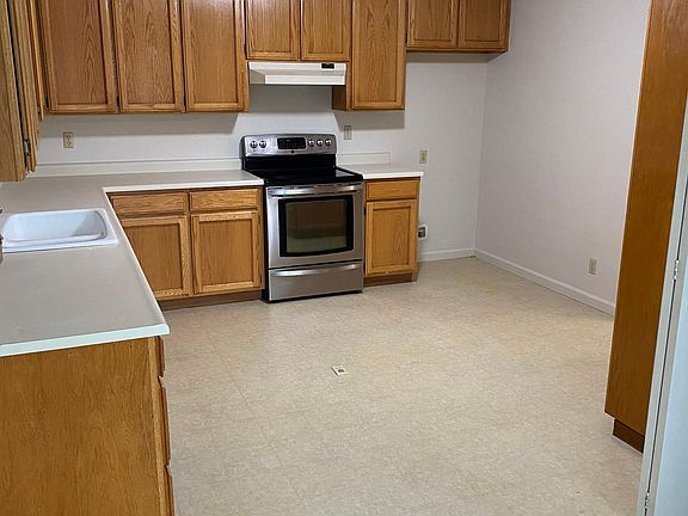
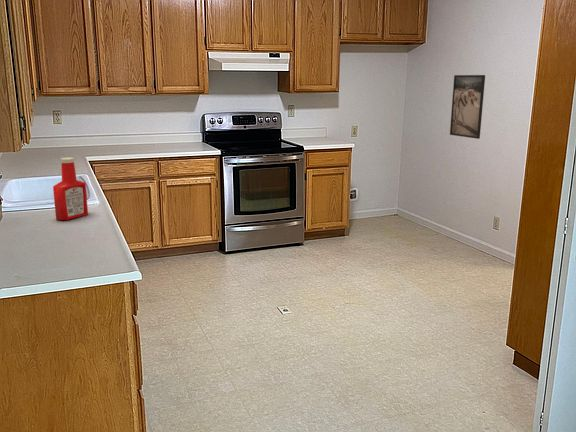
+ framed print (466, 106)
+ soap bottle (69, 187)
